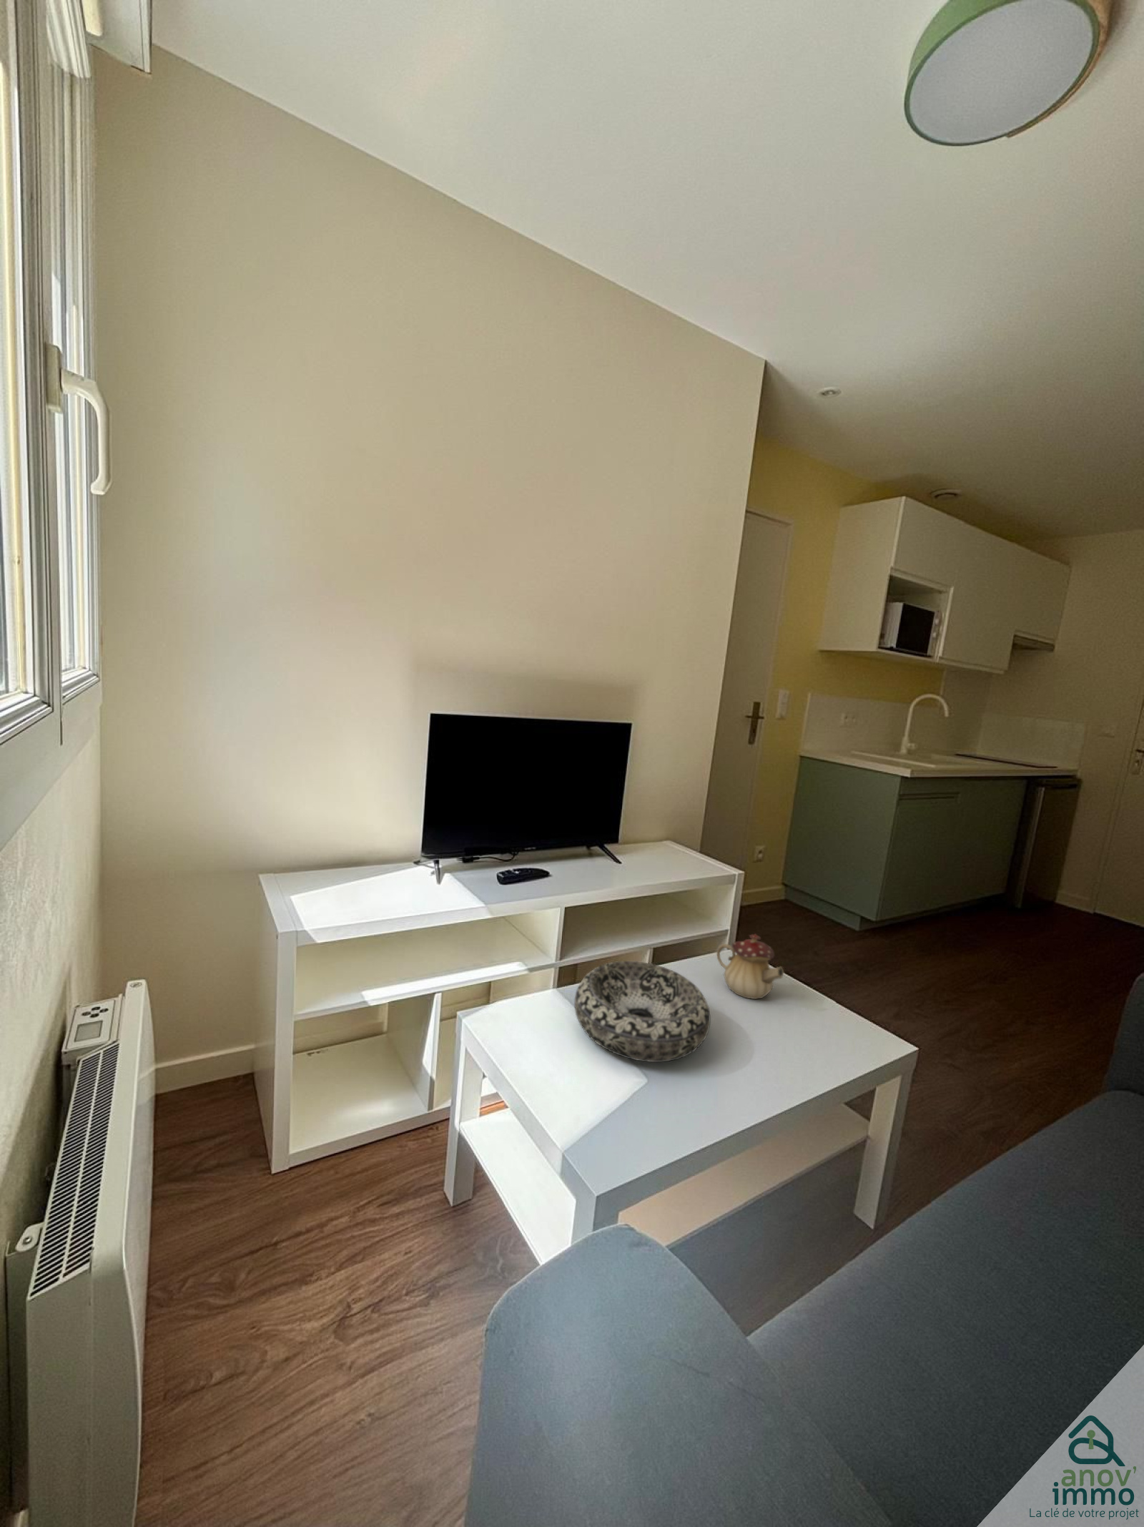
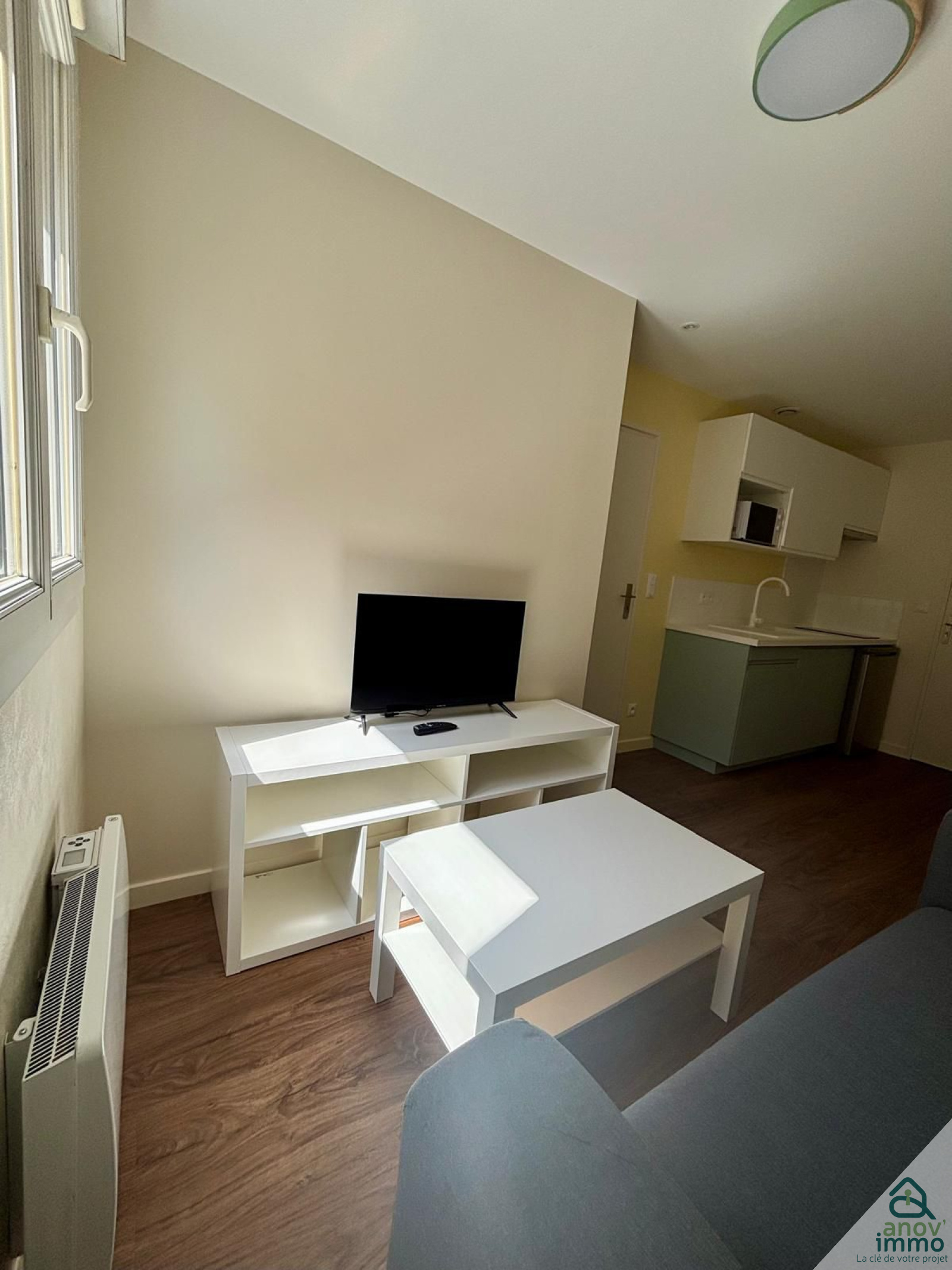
- teapot (747, 959)
- decorative bowl (642, 1008)
